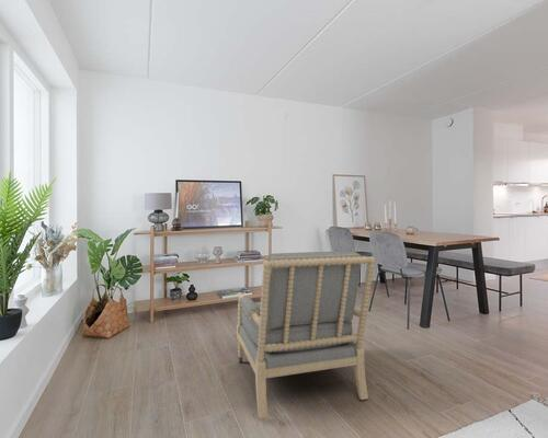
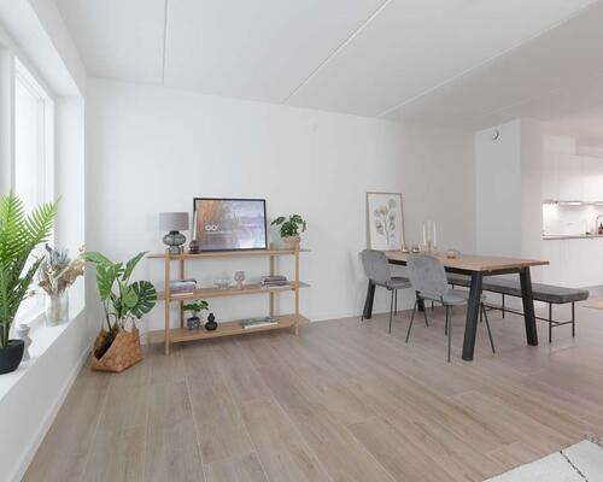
- armchair (297, 314)
